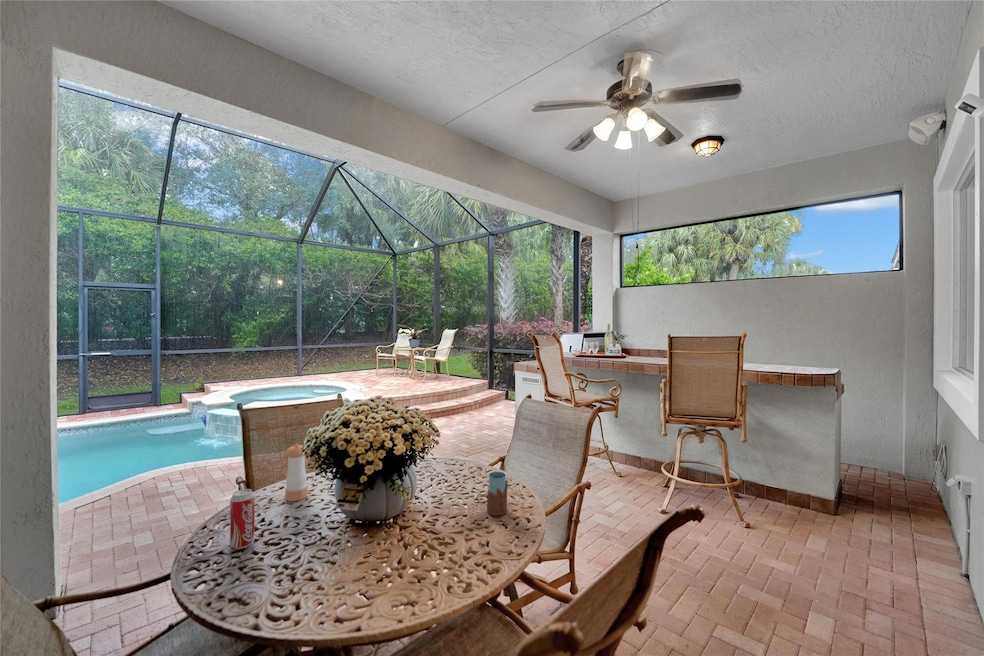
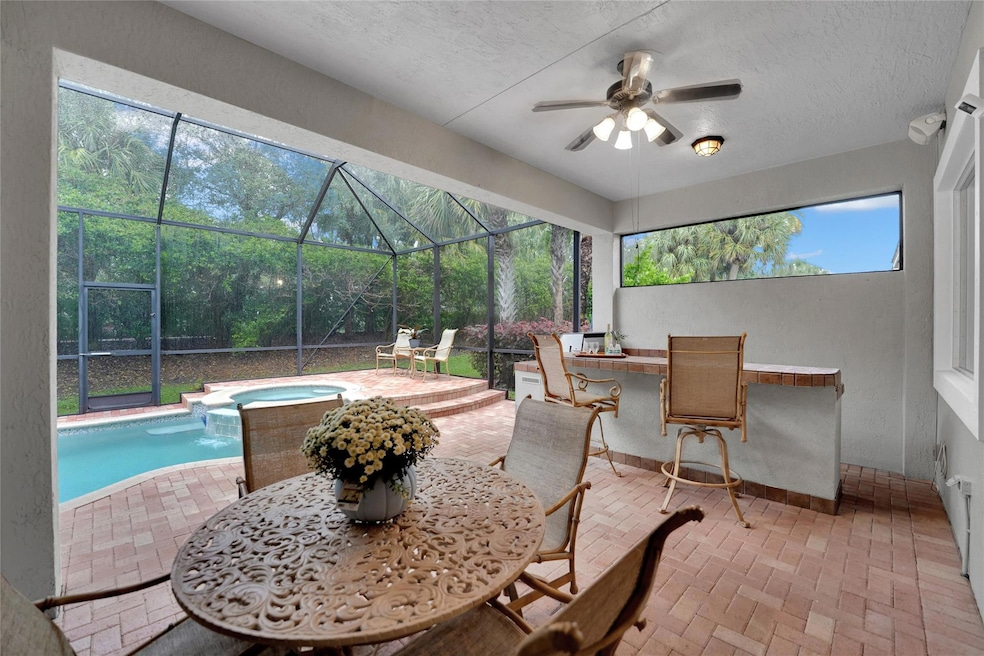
- drinking glass (492, 493)
- beverage can (242, 518)
- pepper shaker (296, 470)
